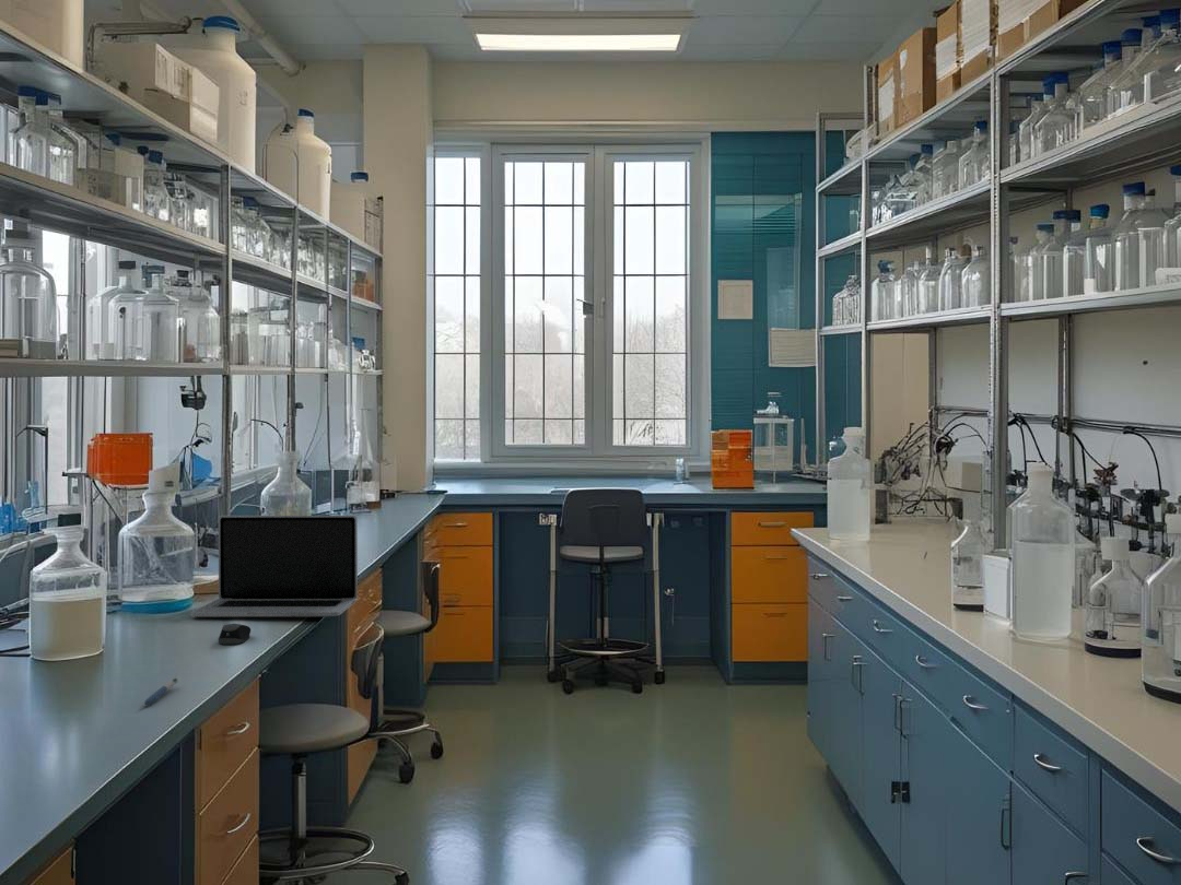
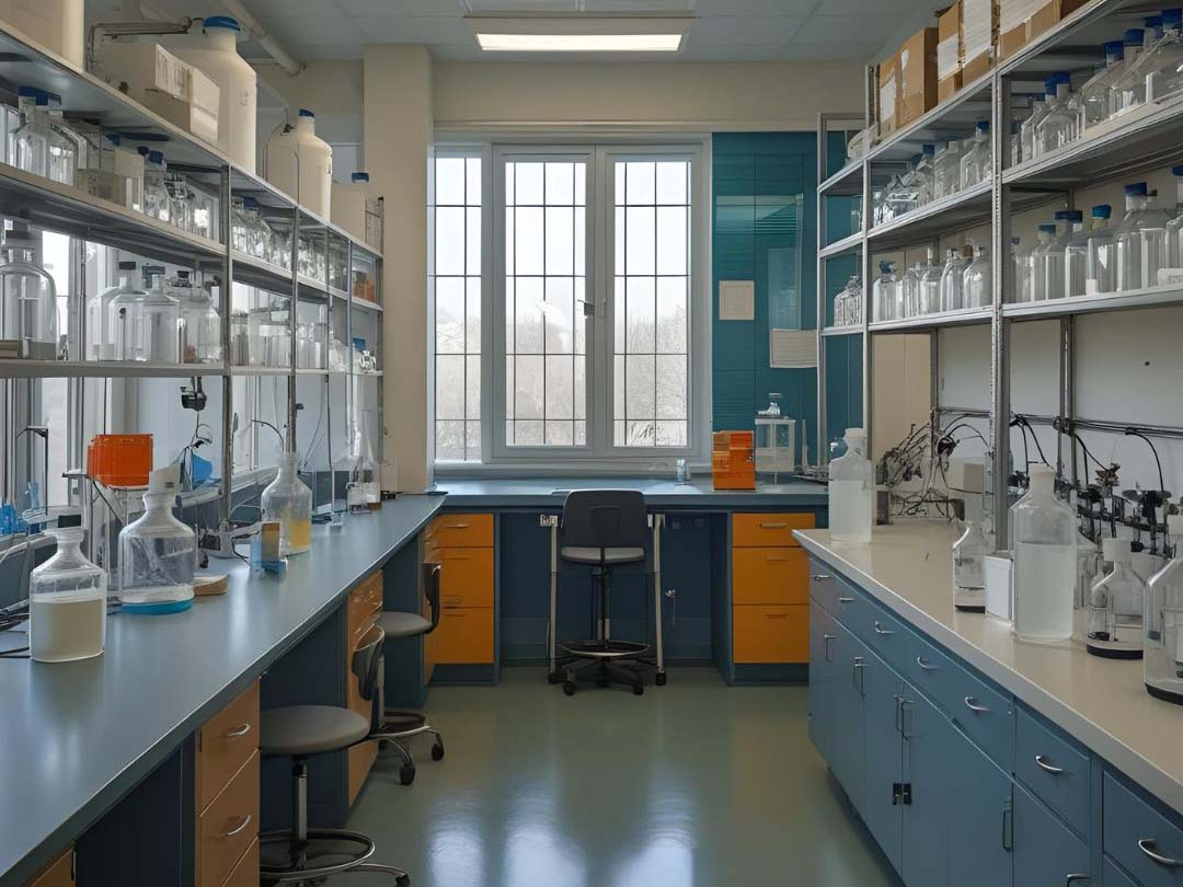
- laptop (277, 565)
- pen (160, 691)
- computer mouse (234, 632)
